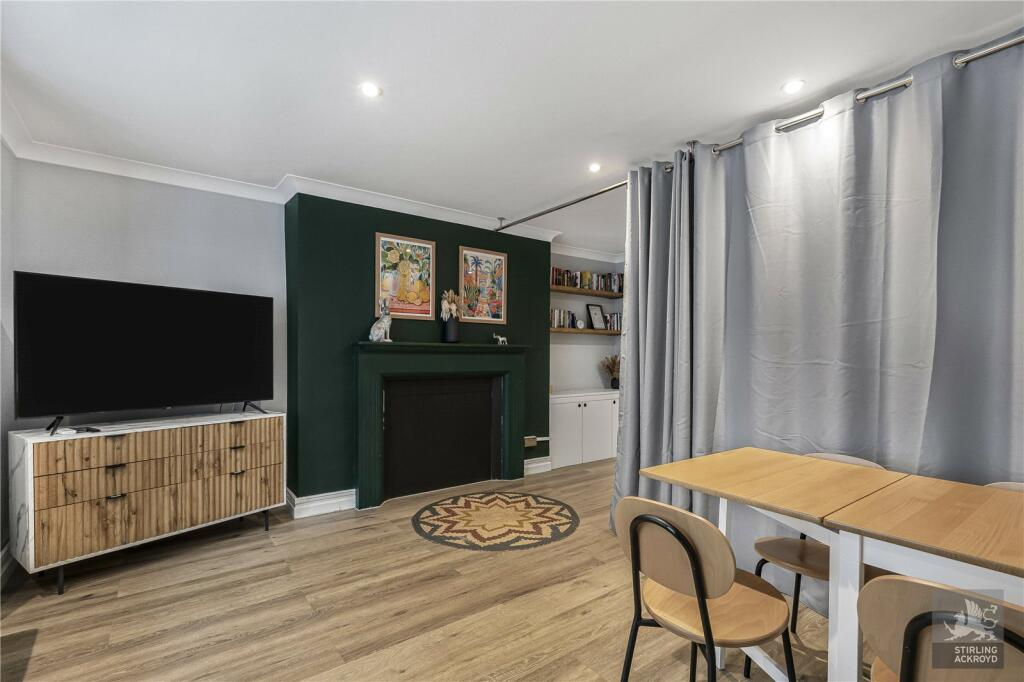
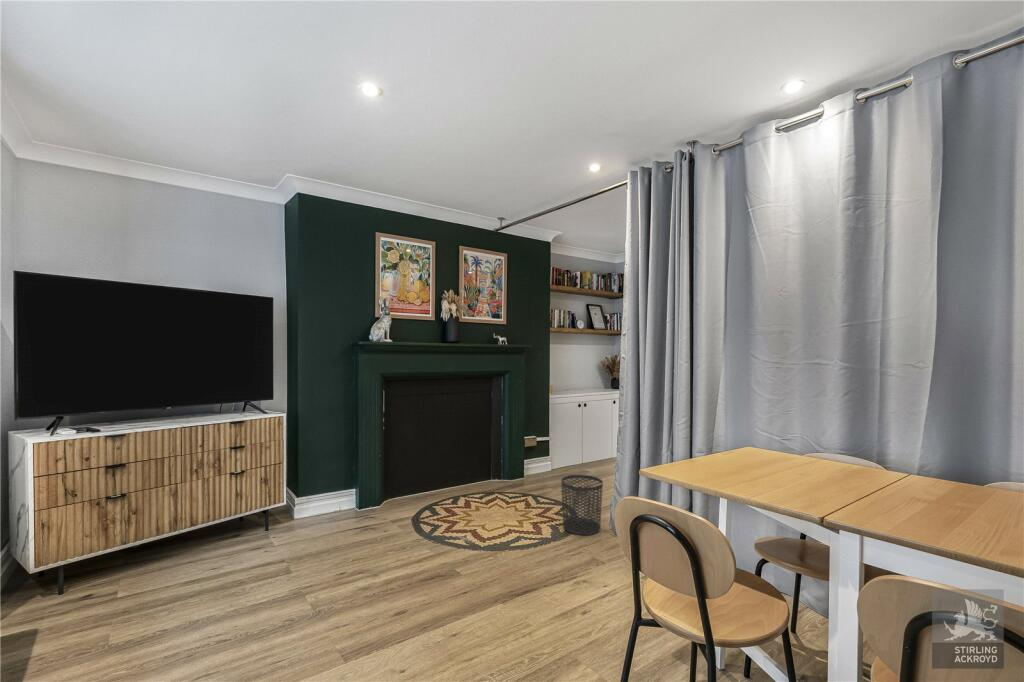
+ waste bin (581, 504)
